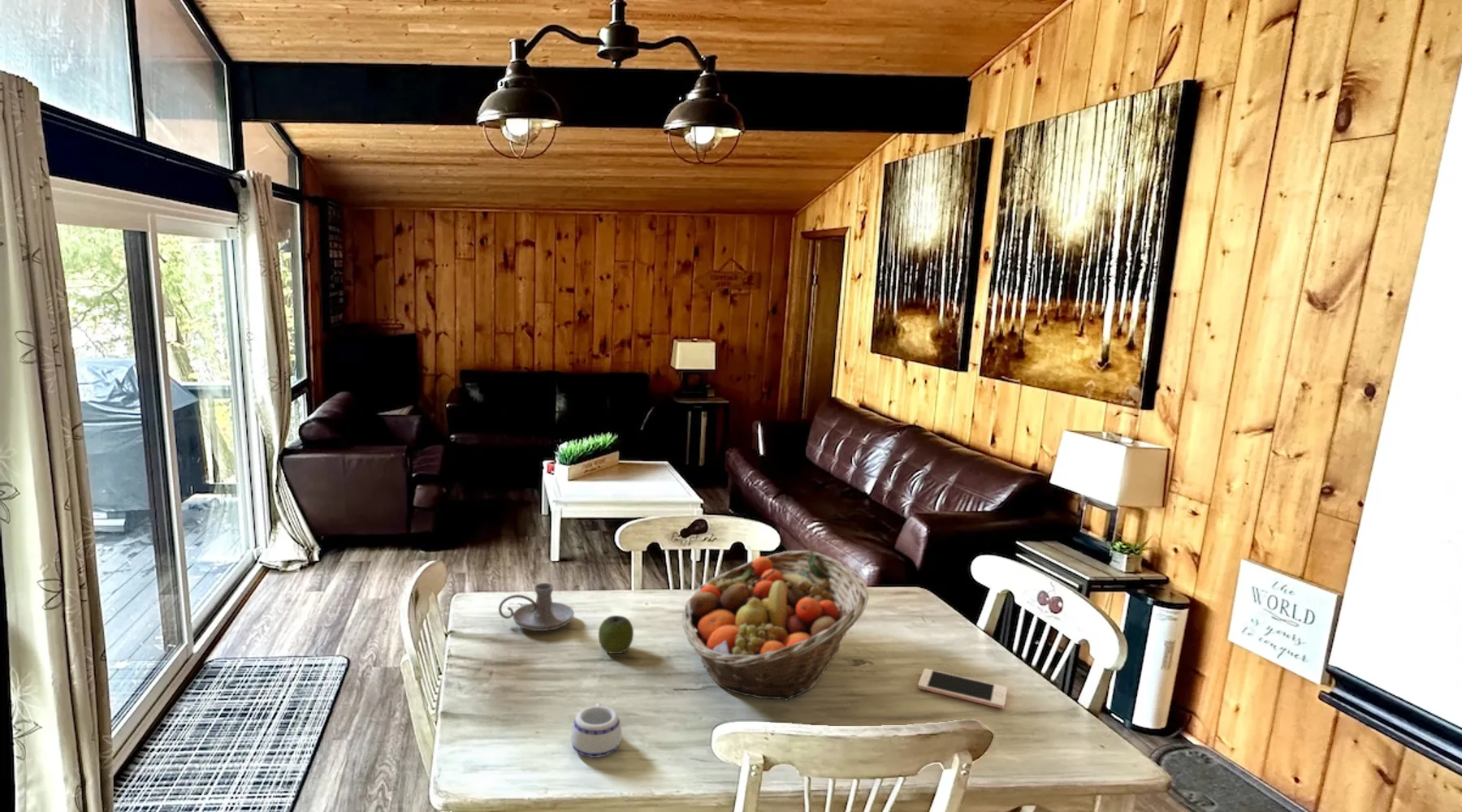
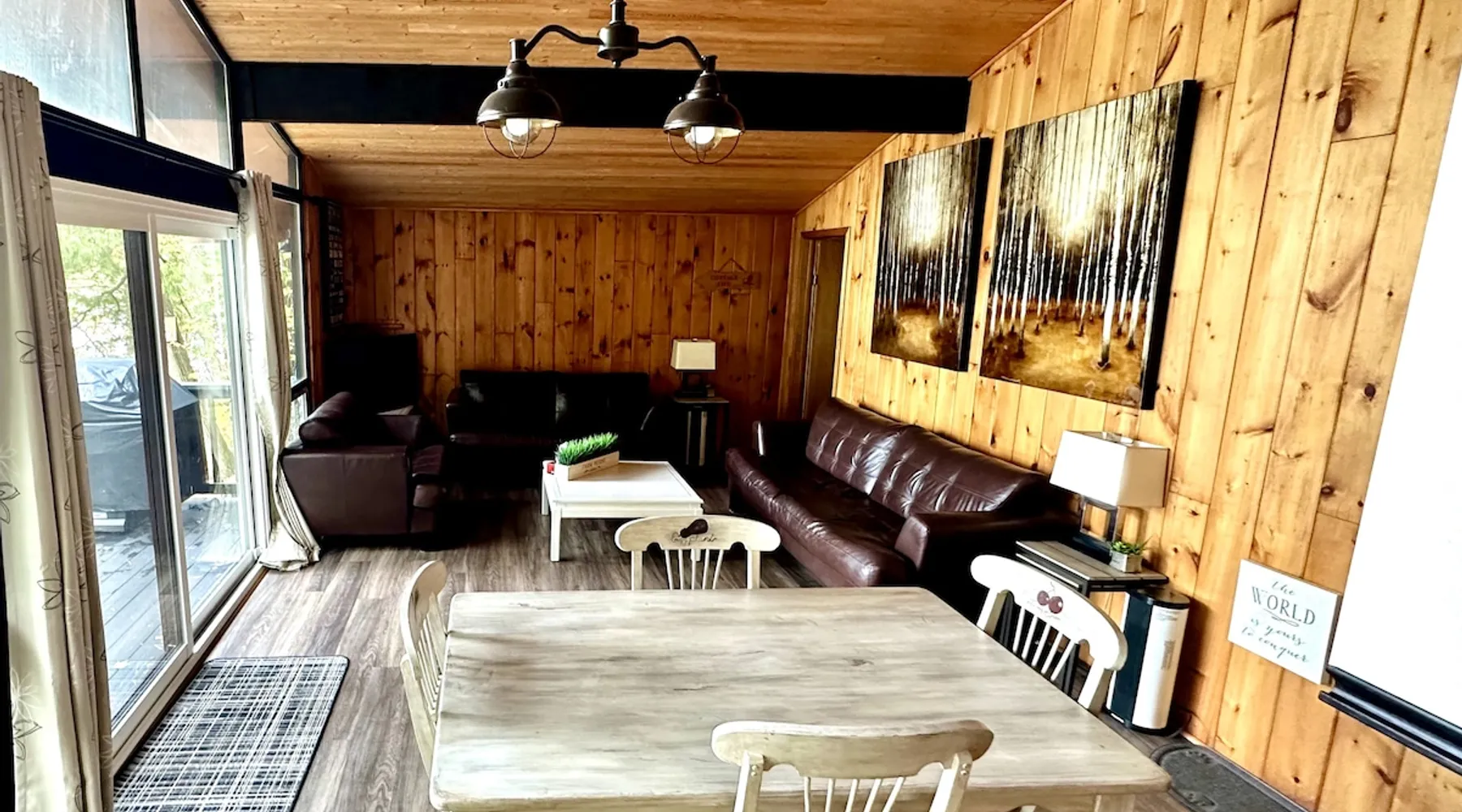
- candle holder (536, 605)
- mug (596, 726)
- apple (616, 633)
- fruit basket (772, 617)
- cell phone (962, 688)
